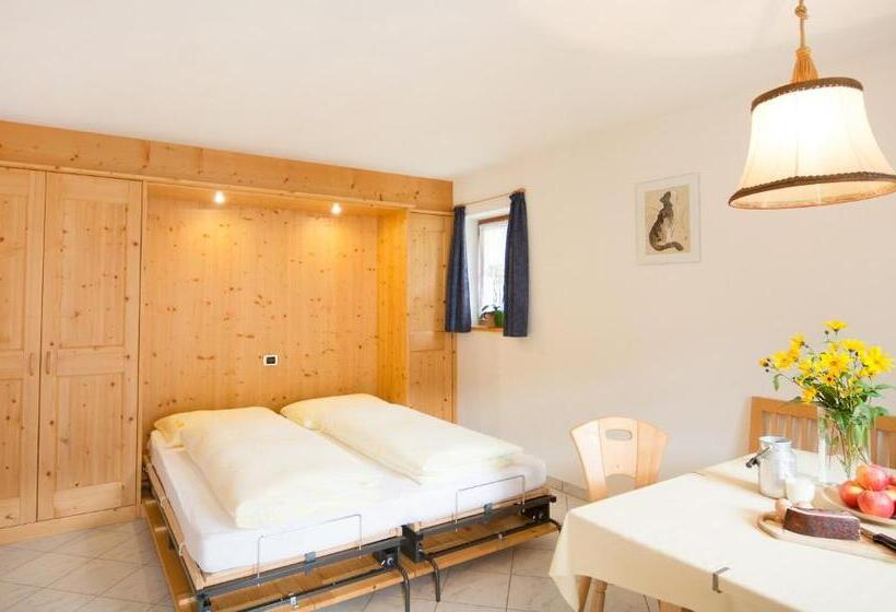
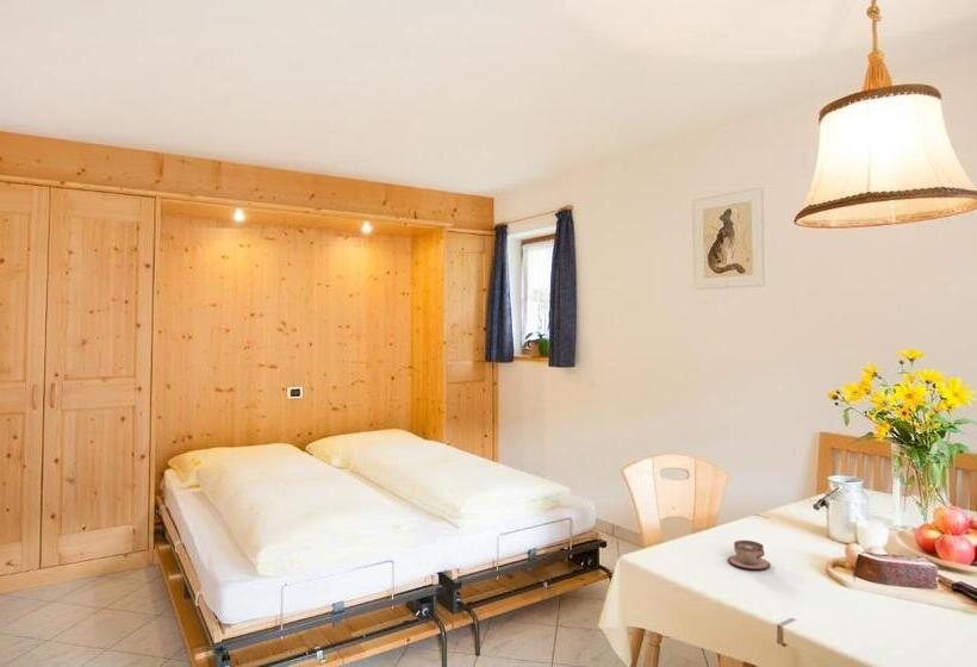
+ teacup (748, 553)
